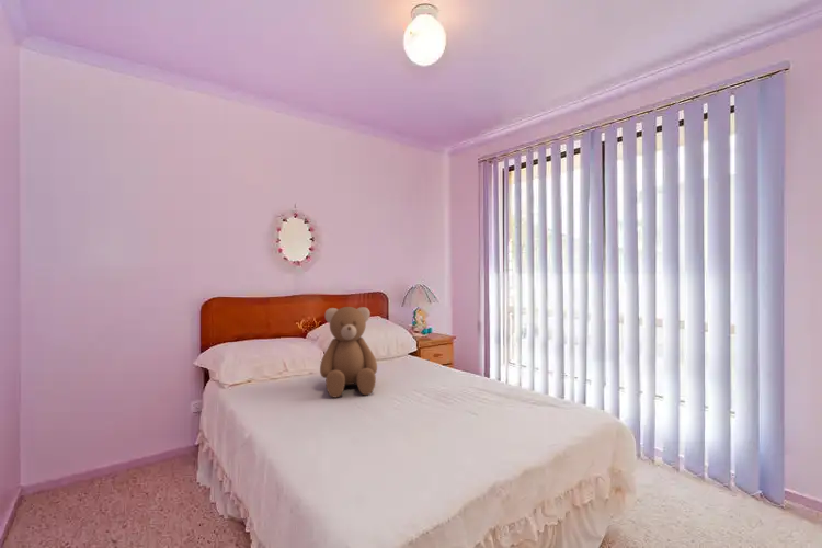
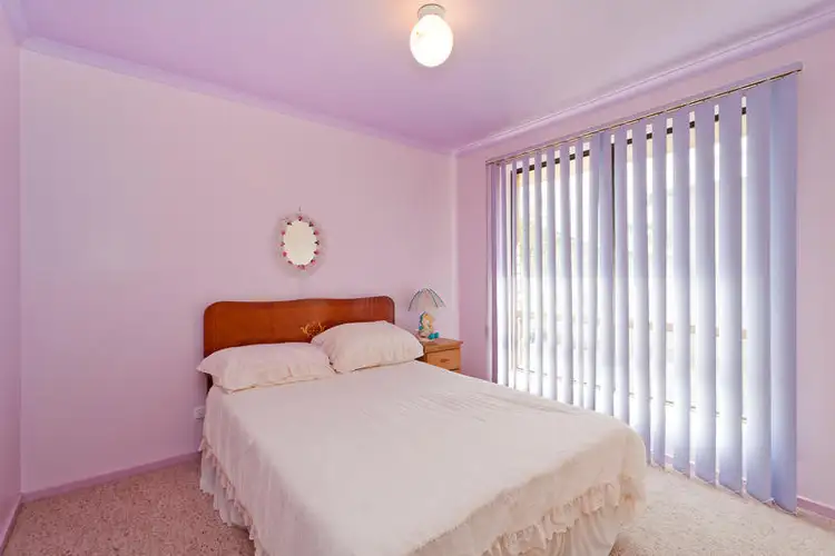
- teddy bear (349, 347)
